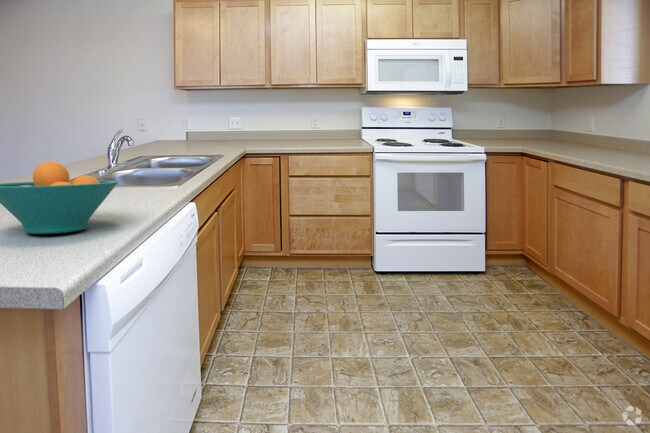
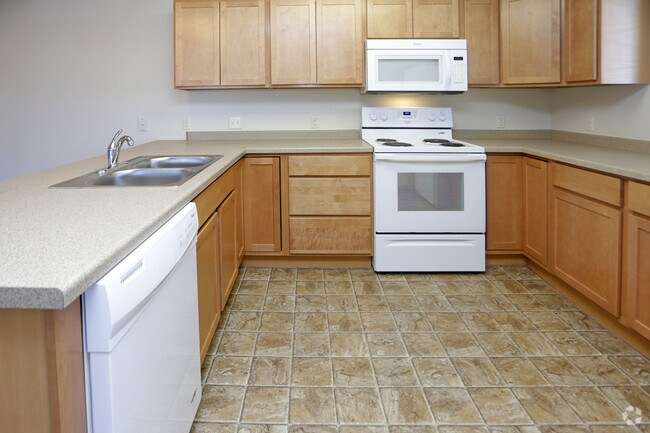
- fruit bowl (54, 196)
